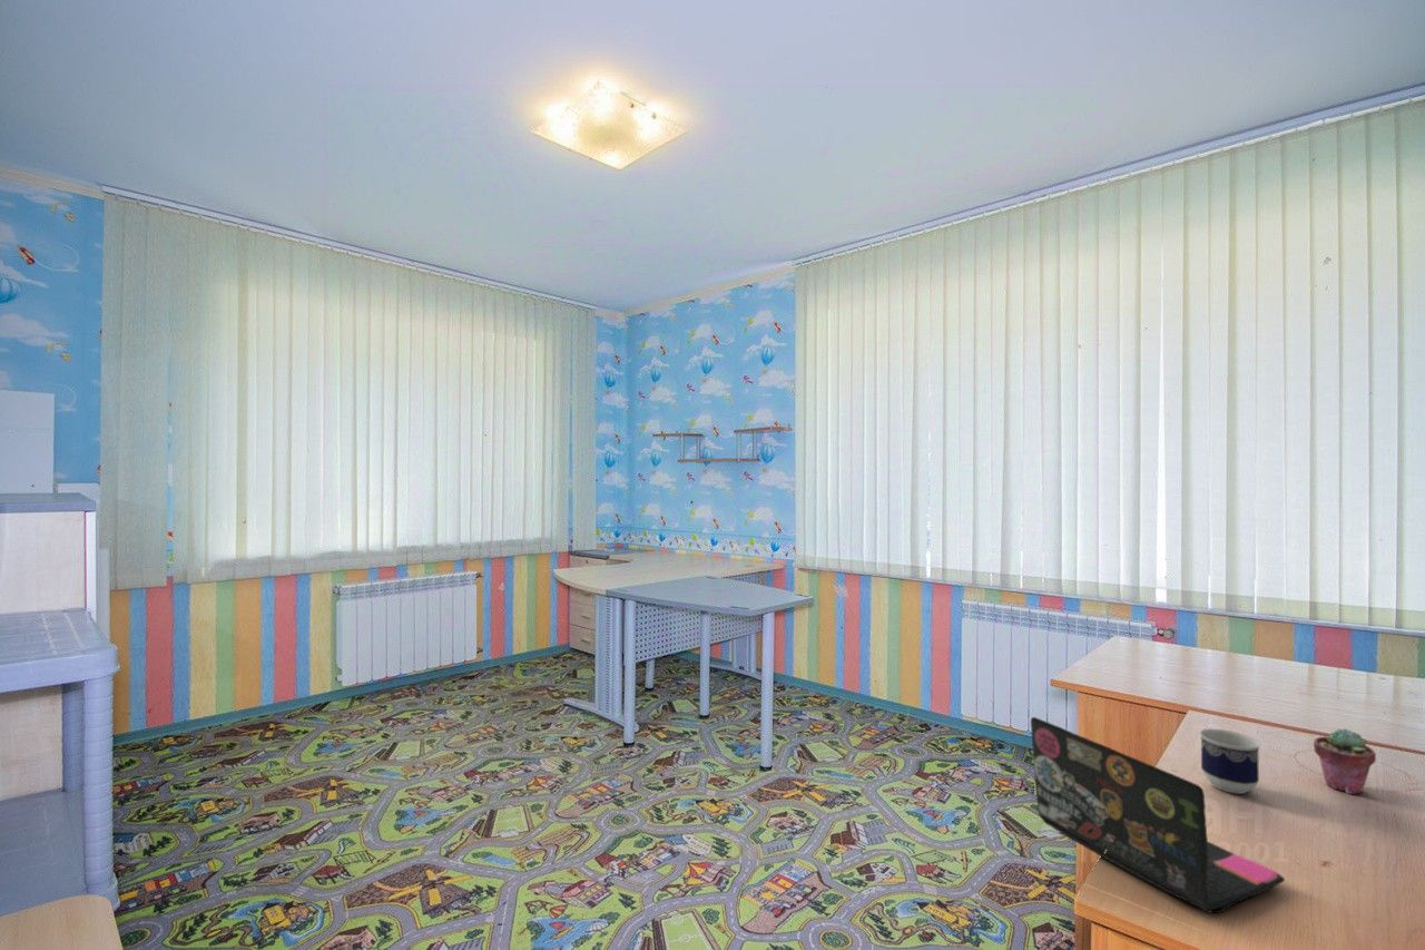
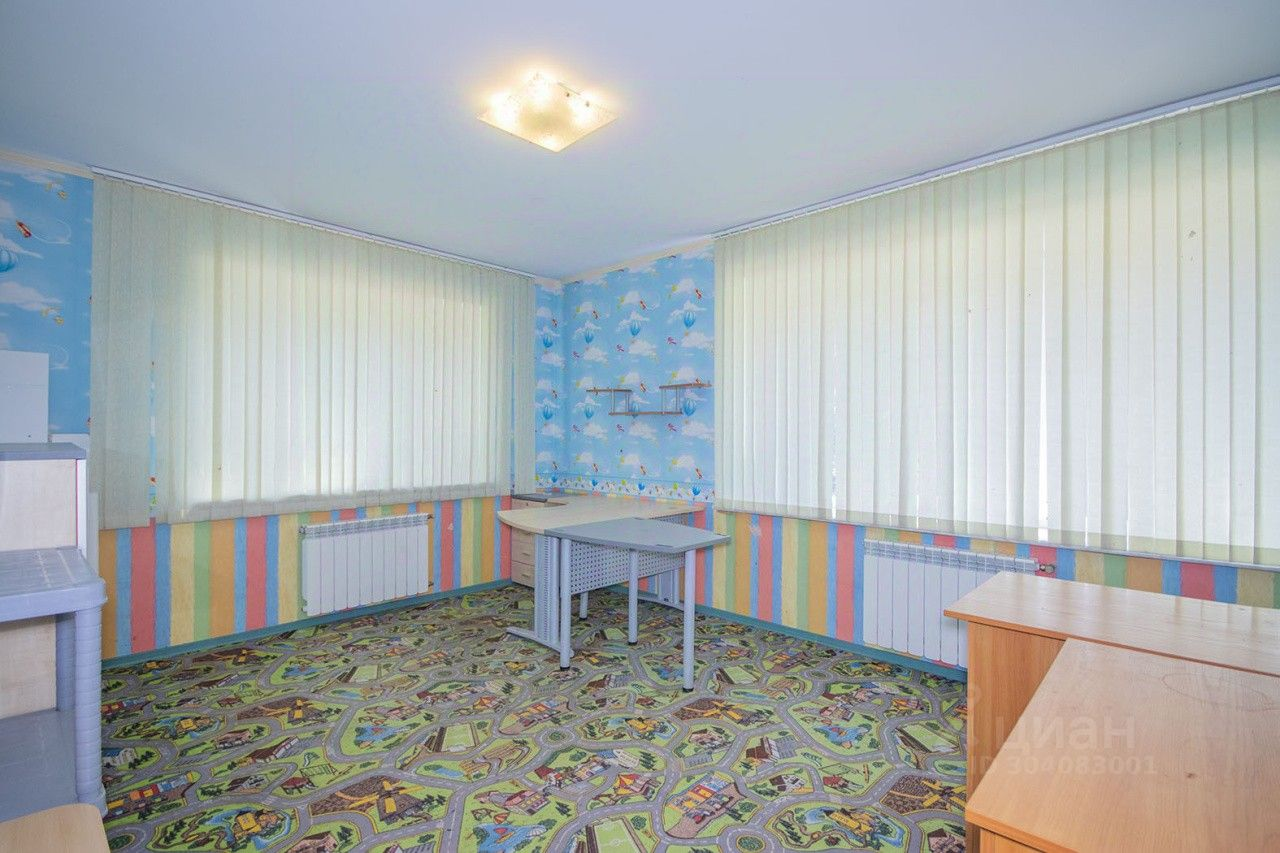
- cup (1230, 760)
- laptop (1148, 795)
- potted succulent (1344, 757)
